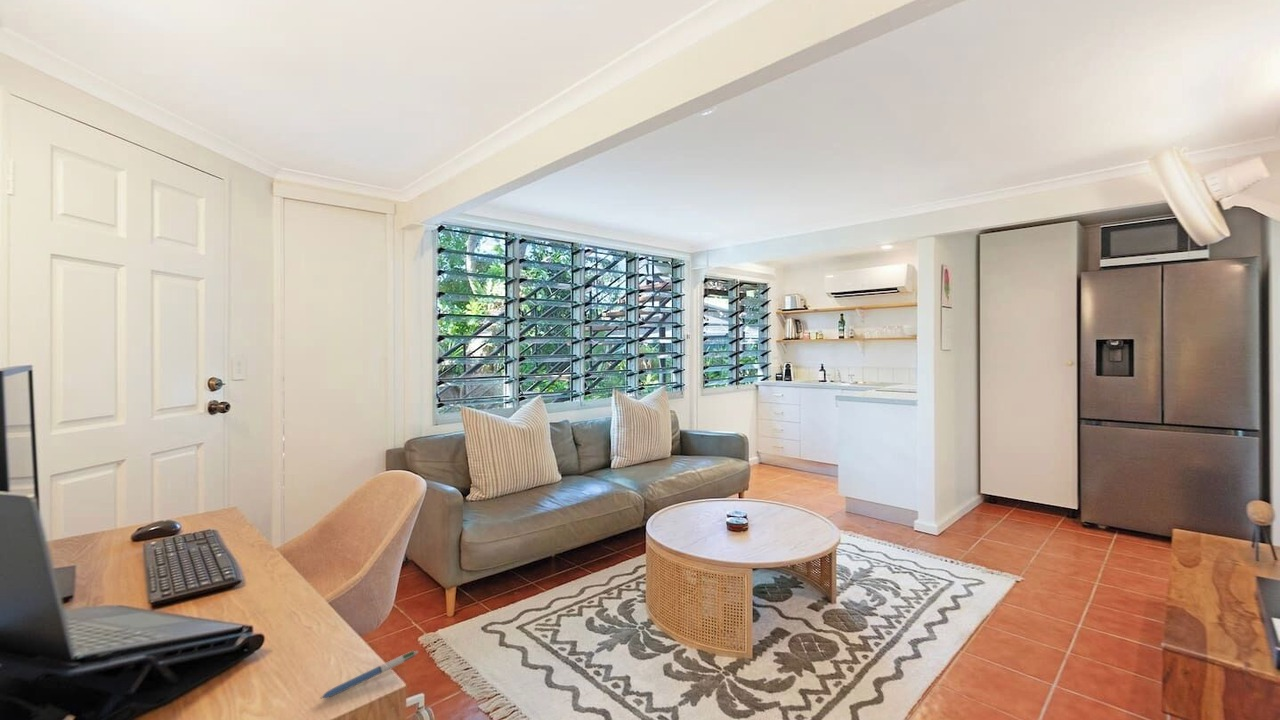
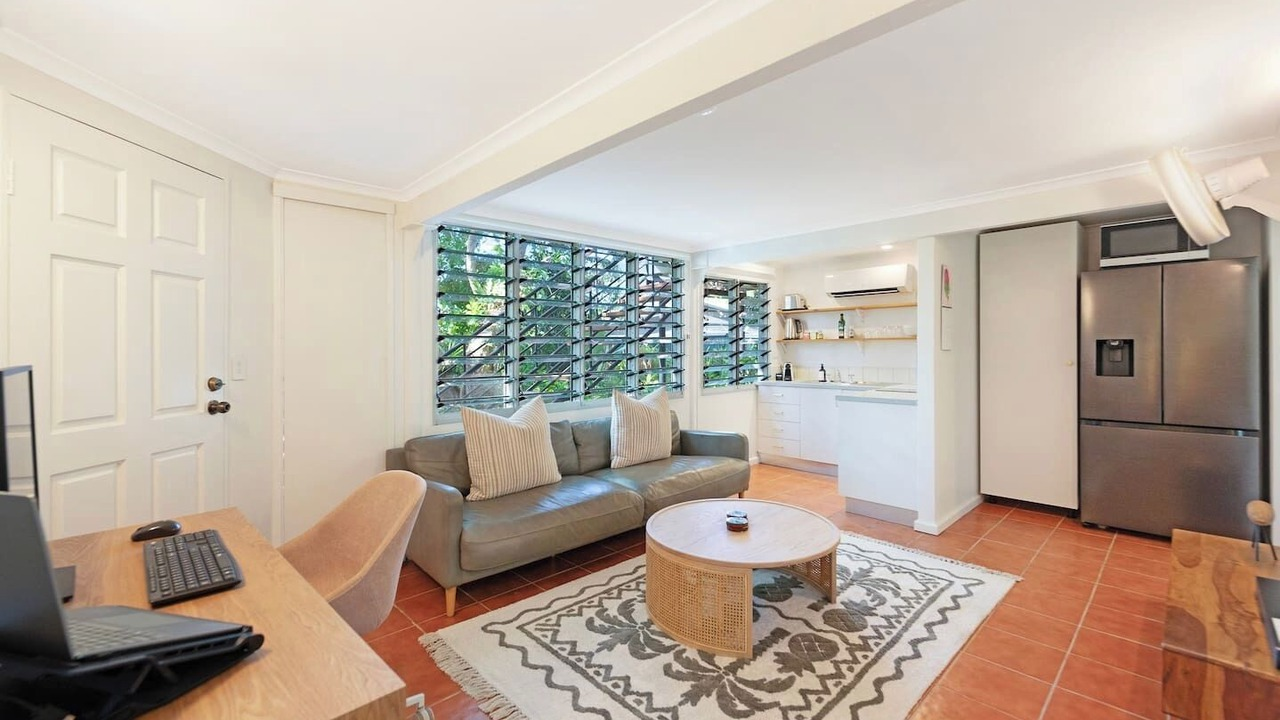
- pen (371, 672)
